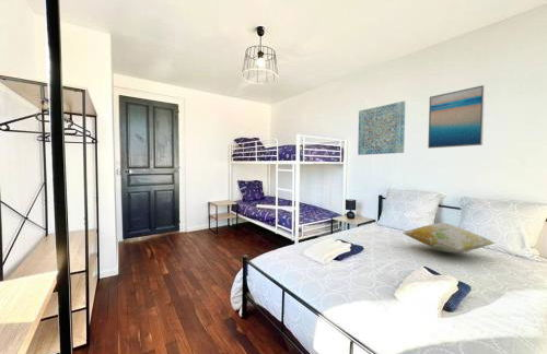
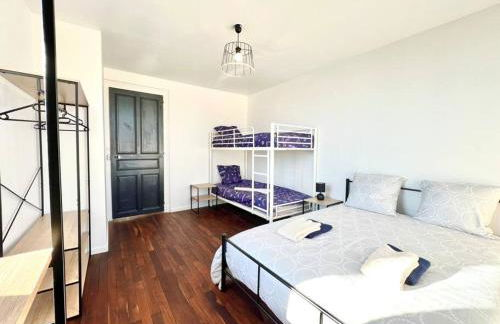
- wall art (380, 130)
- wall art (454, 119)
- decorative pillow (445, 237)
